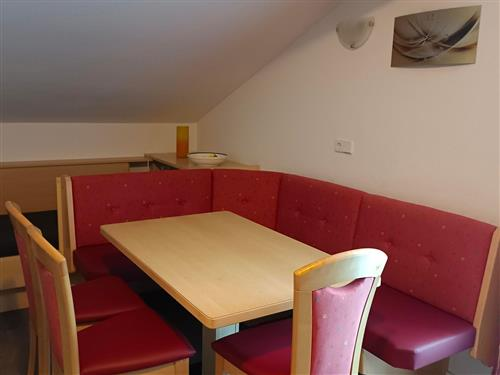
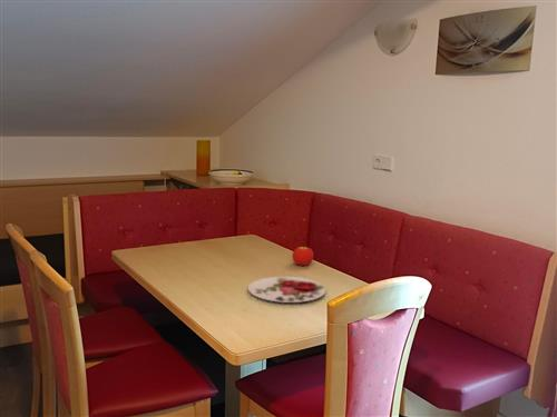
+ fruit (302, 255)
+ plate (286, 287)
